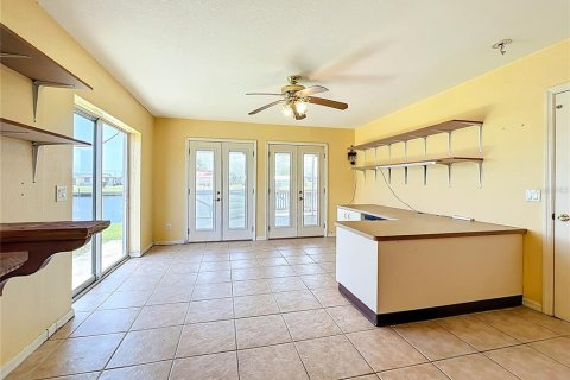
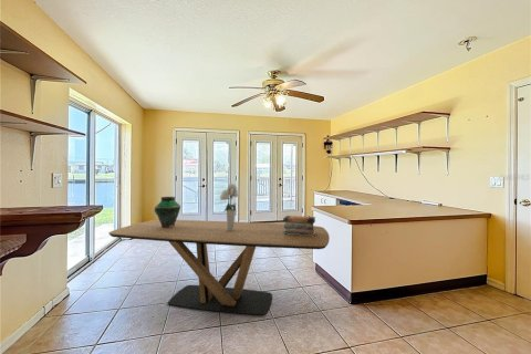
+ dining table (227, 270)
+ bouquet (229, 206)
+ vase (166, 211)
+ book stack (299, 225)
